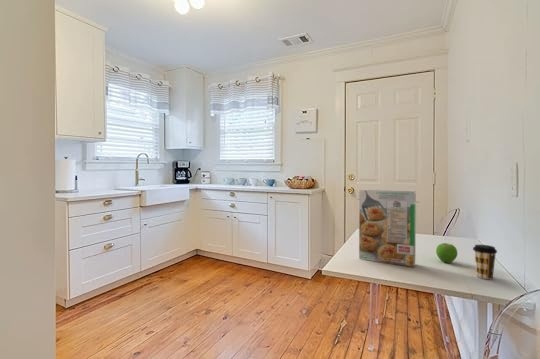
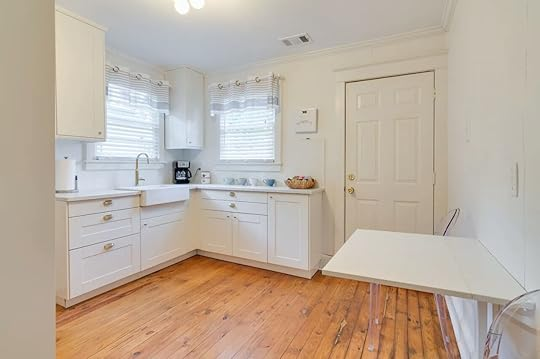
- cereal box (386, 225)
- coffee cup (484, 261)
- fruit (446, 252)
